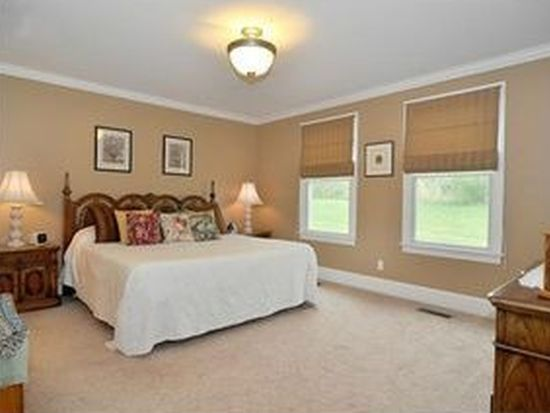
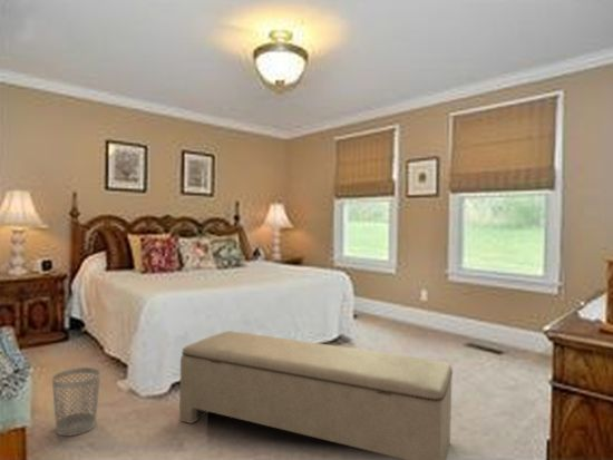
+ bench (310, 391)
+ wastebasket (76, 401)
